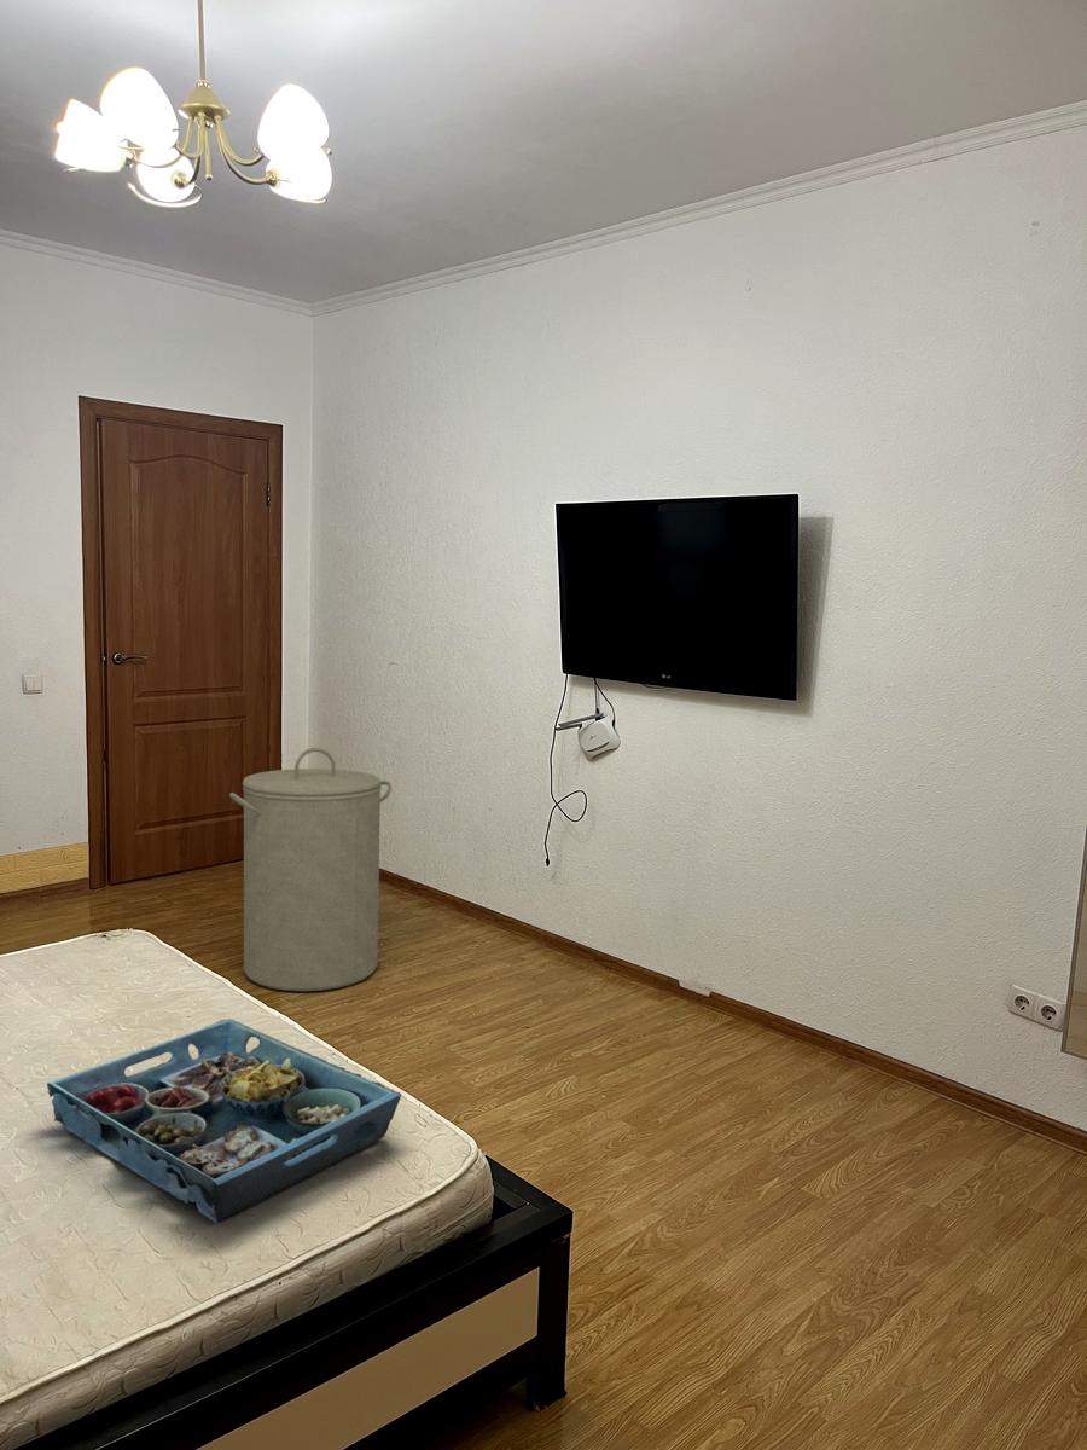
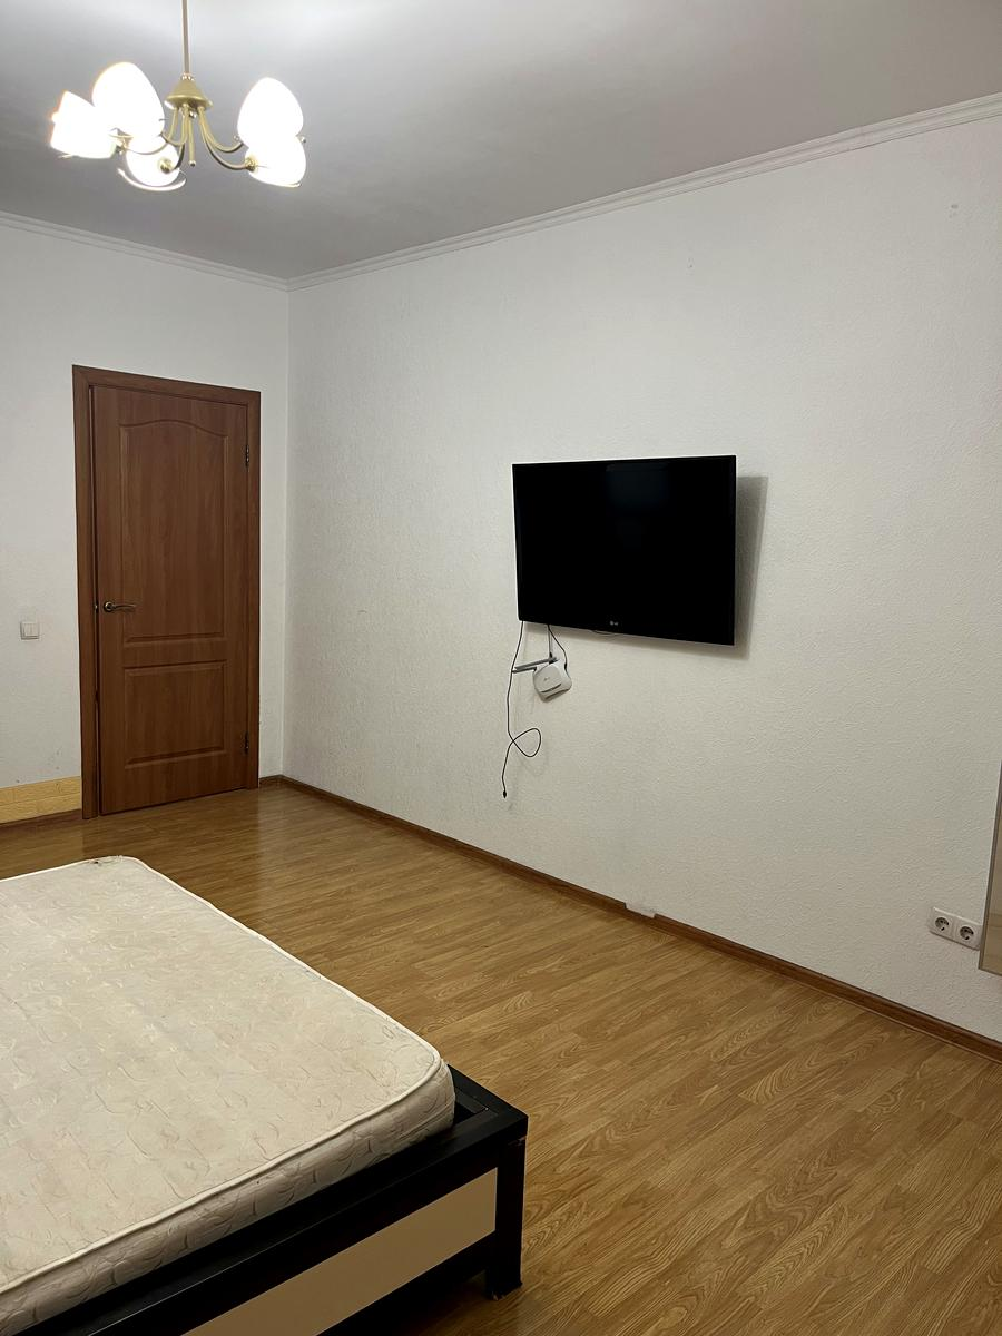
- laundry hamper (312, 859)
- serving tray (225, 1104)
